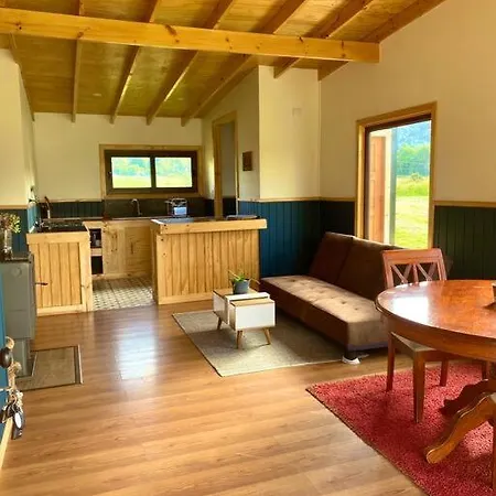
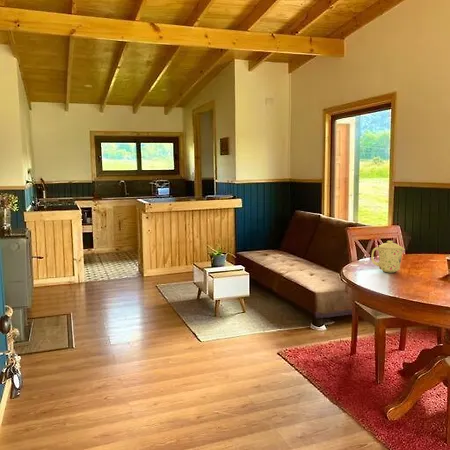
+ mug (387, 256)
